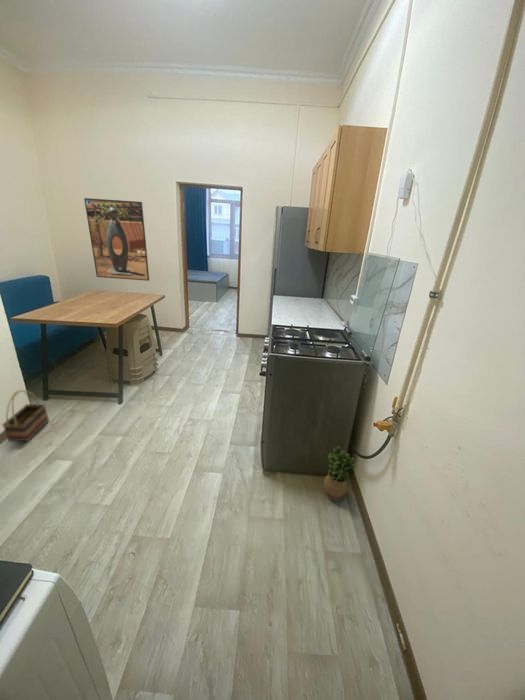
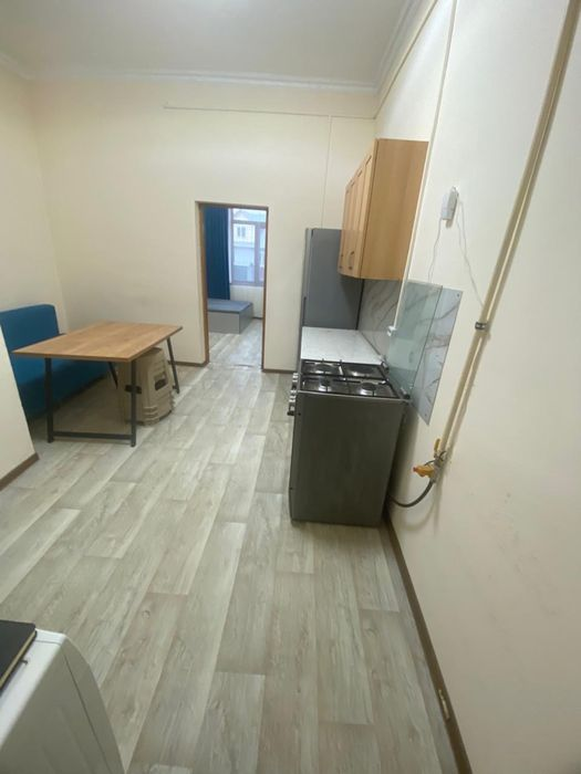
- potted plant (339, 470)
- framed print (118, 241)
- basket (24, 411)
